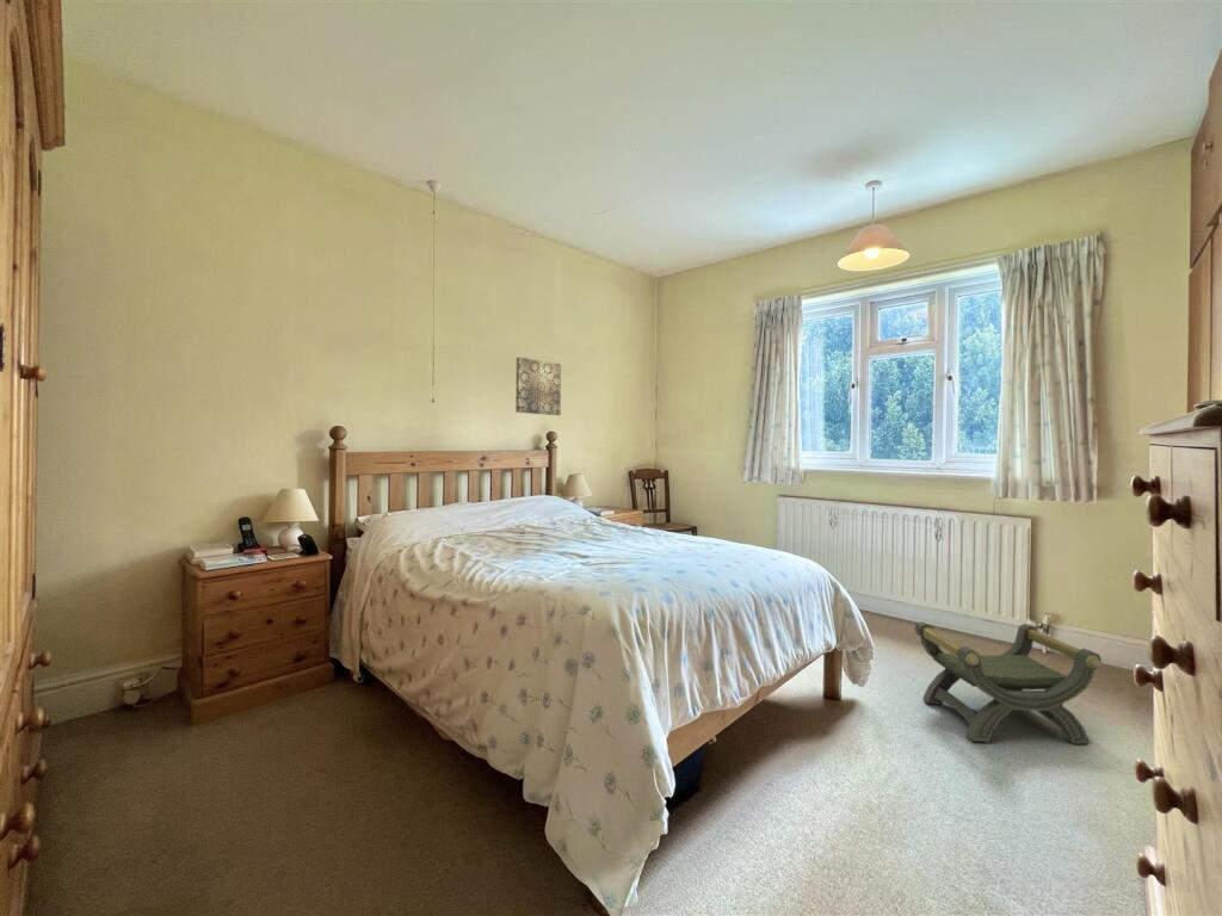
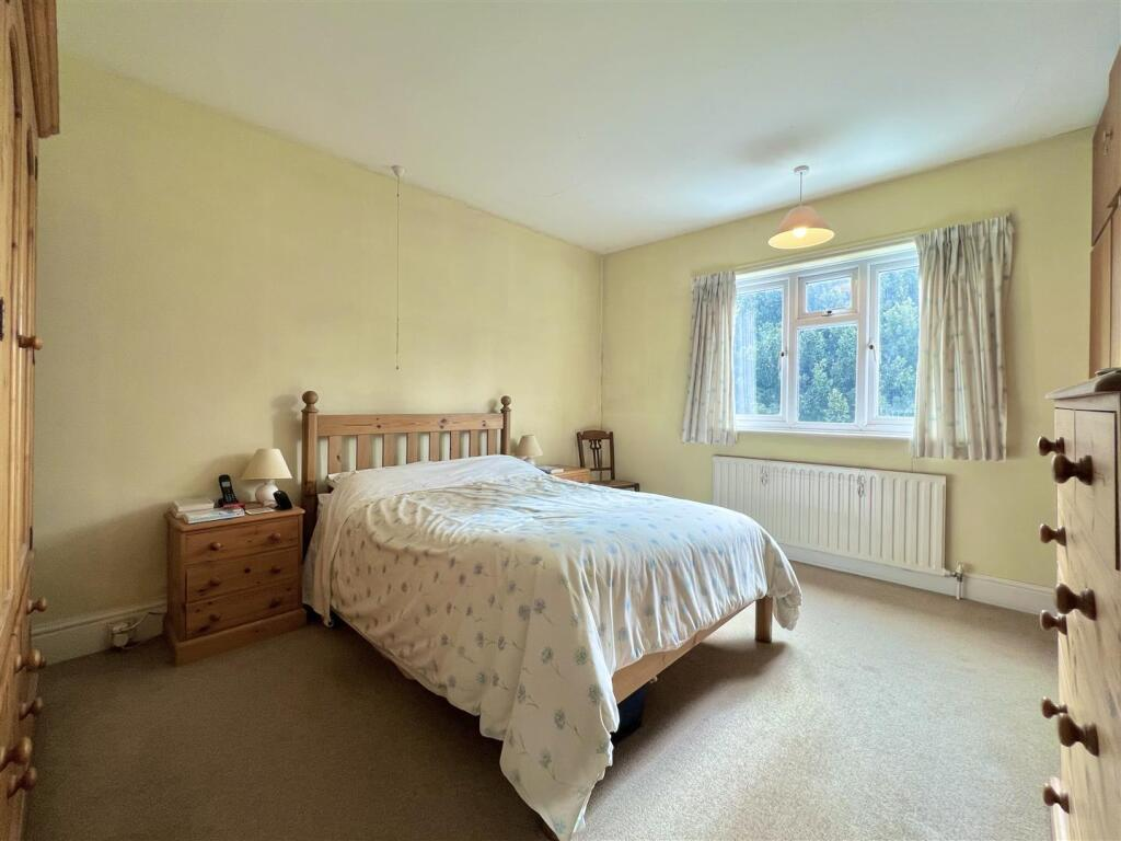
- wall art (538, 386)
- stool (999, 677)
